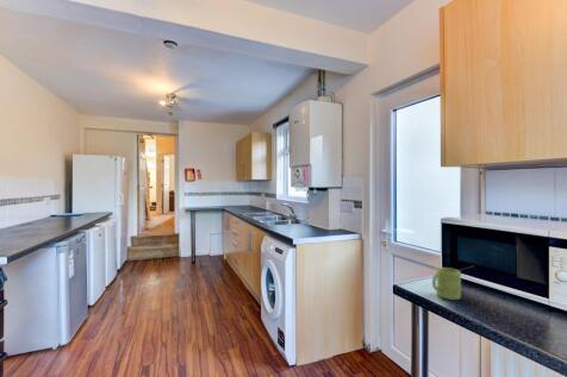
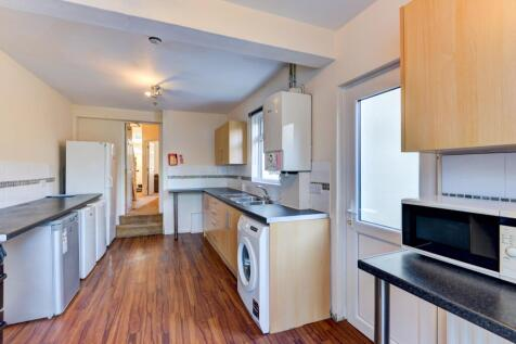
- mug (444, 283)
